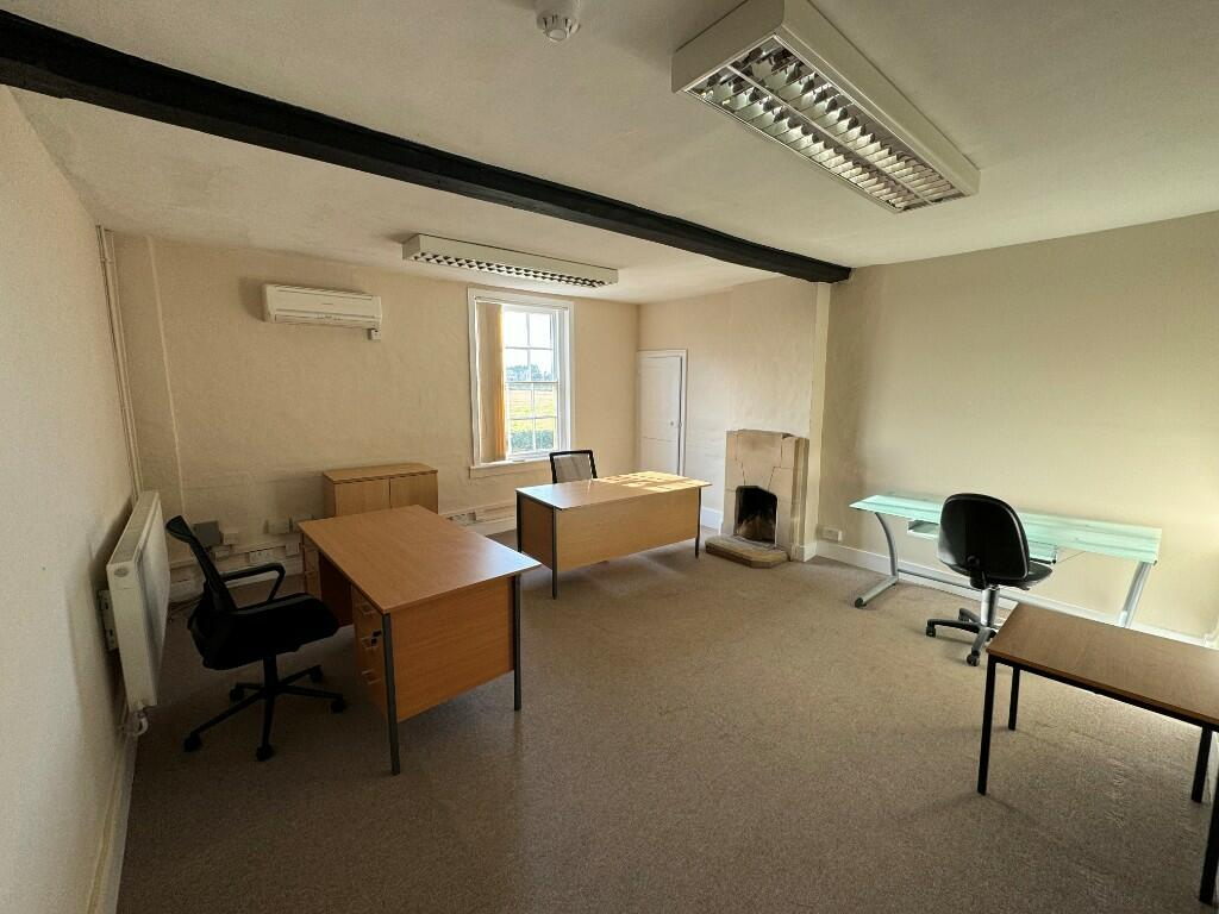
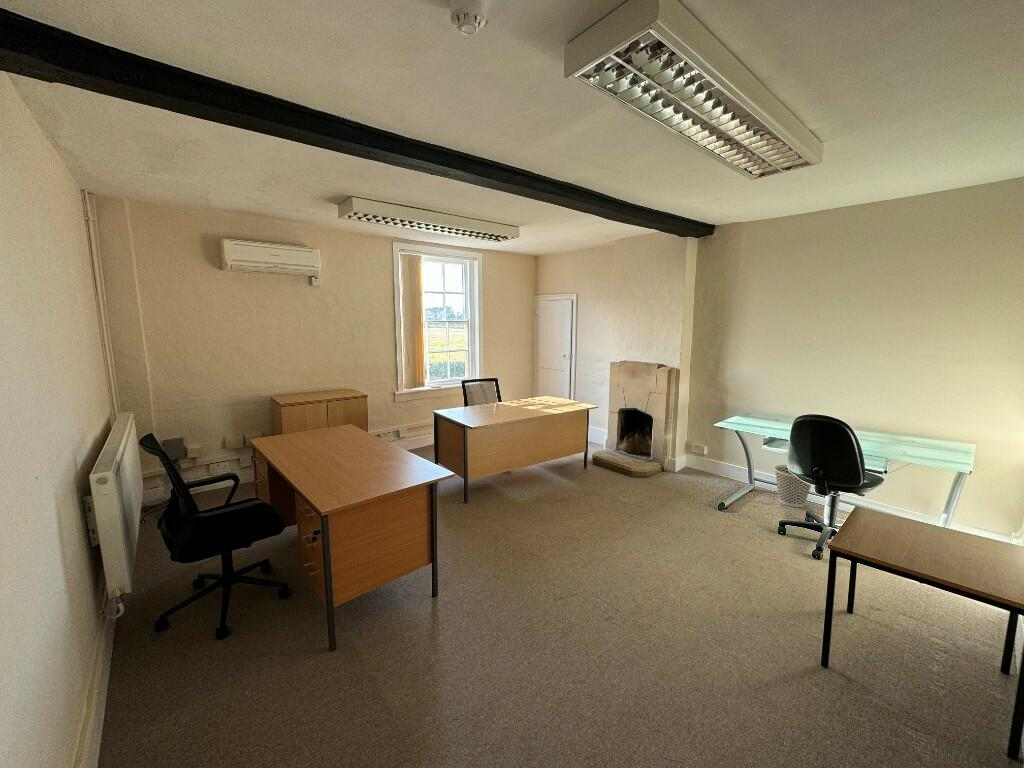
+ wastebasket (792, 486)
